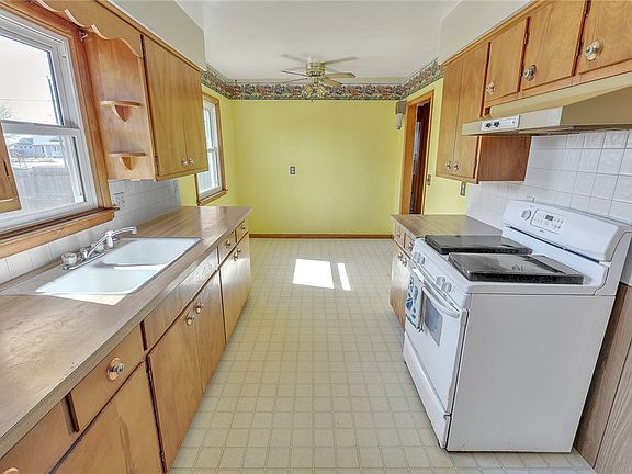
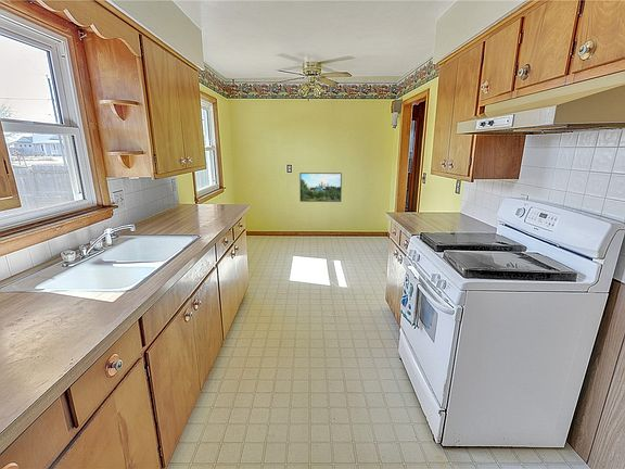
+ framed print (320, 187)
